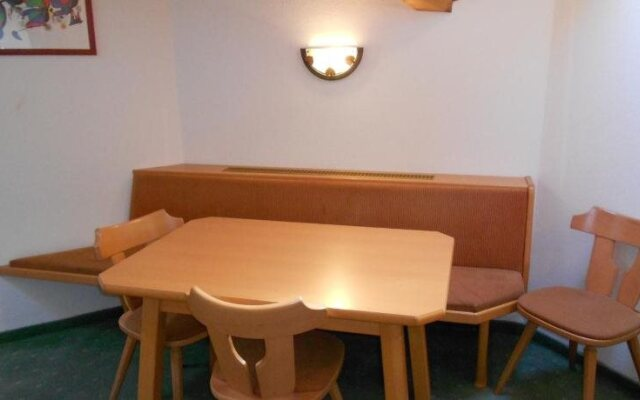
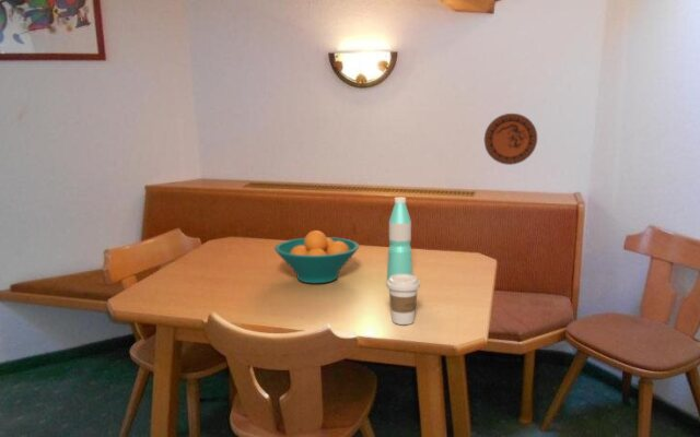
+ fruit bowl (316, 255)
+ coffee cup (402, 299)
+ water bottle (399, 241)
+ decorative plate (510, 139)
